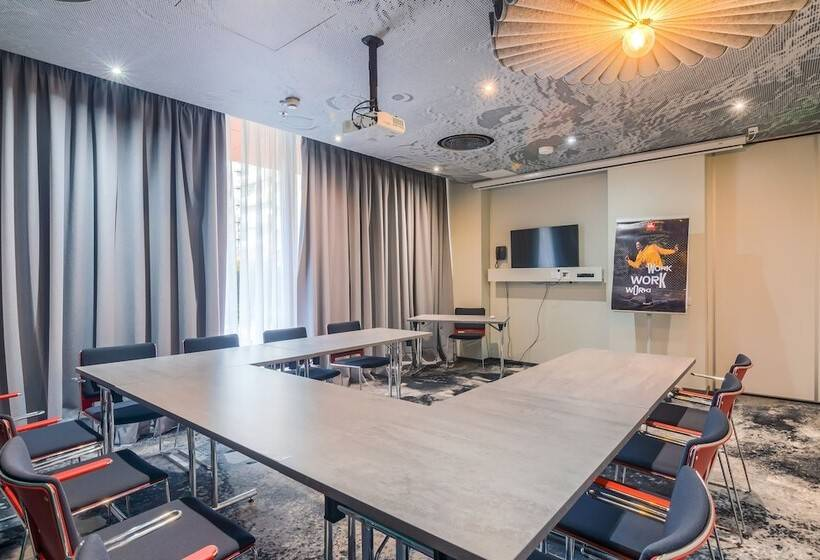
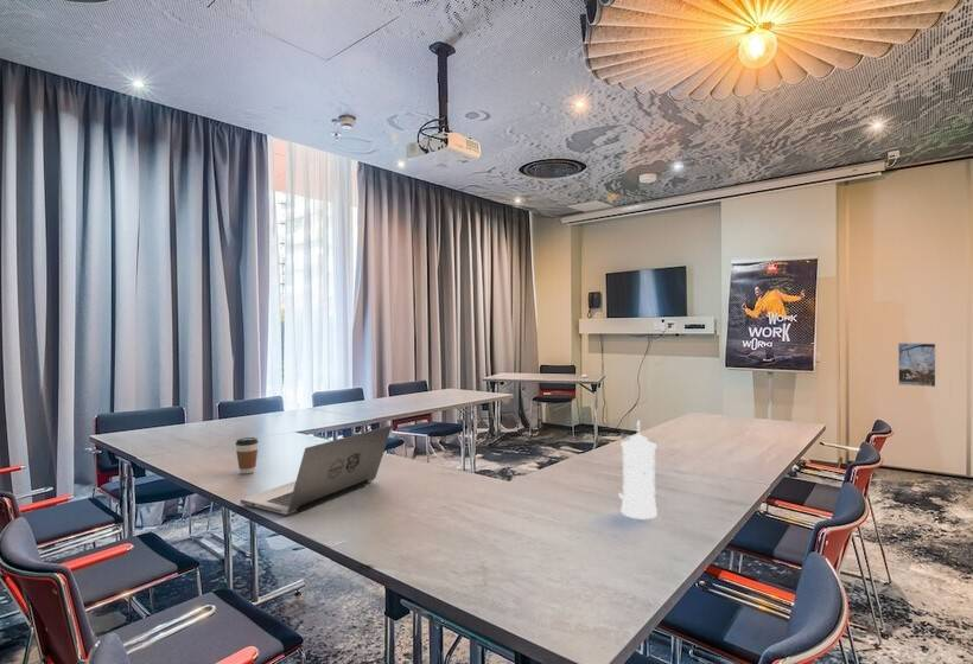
+ coffee cup (247, 454)
+ laptop (320, 462)
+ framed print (916, 364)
+ lantern (637, 466)
